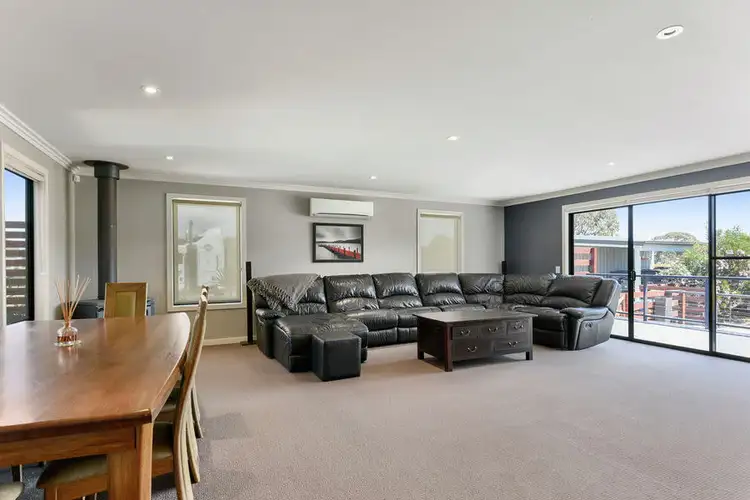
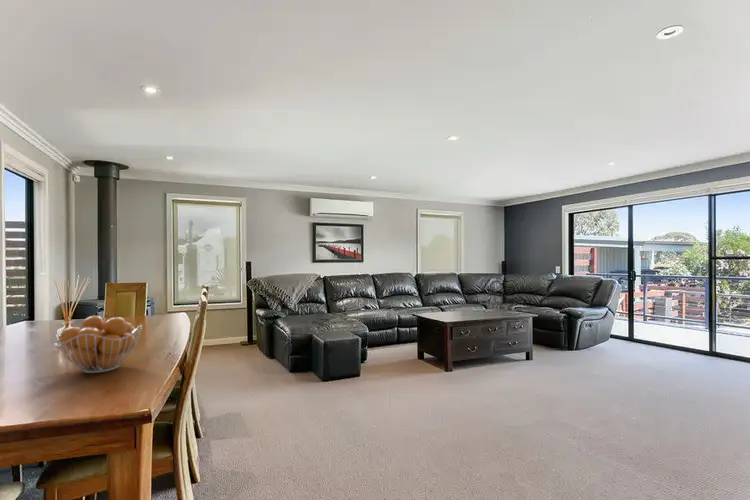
+ fruit basket (101, 342)
